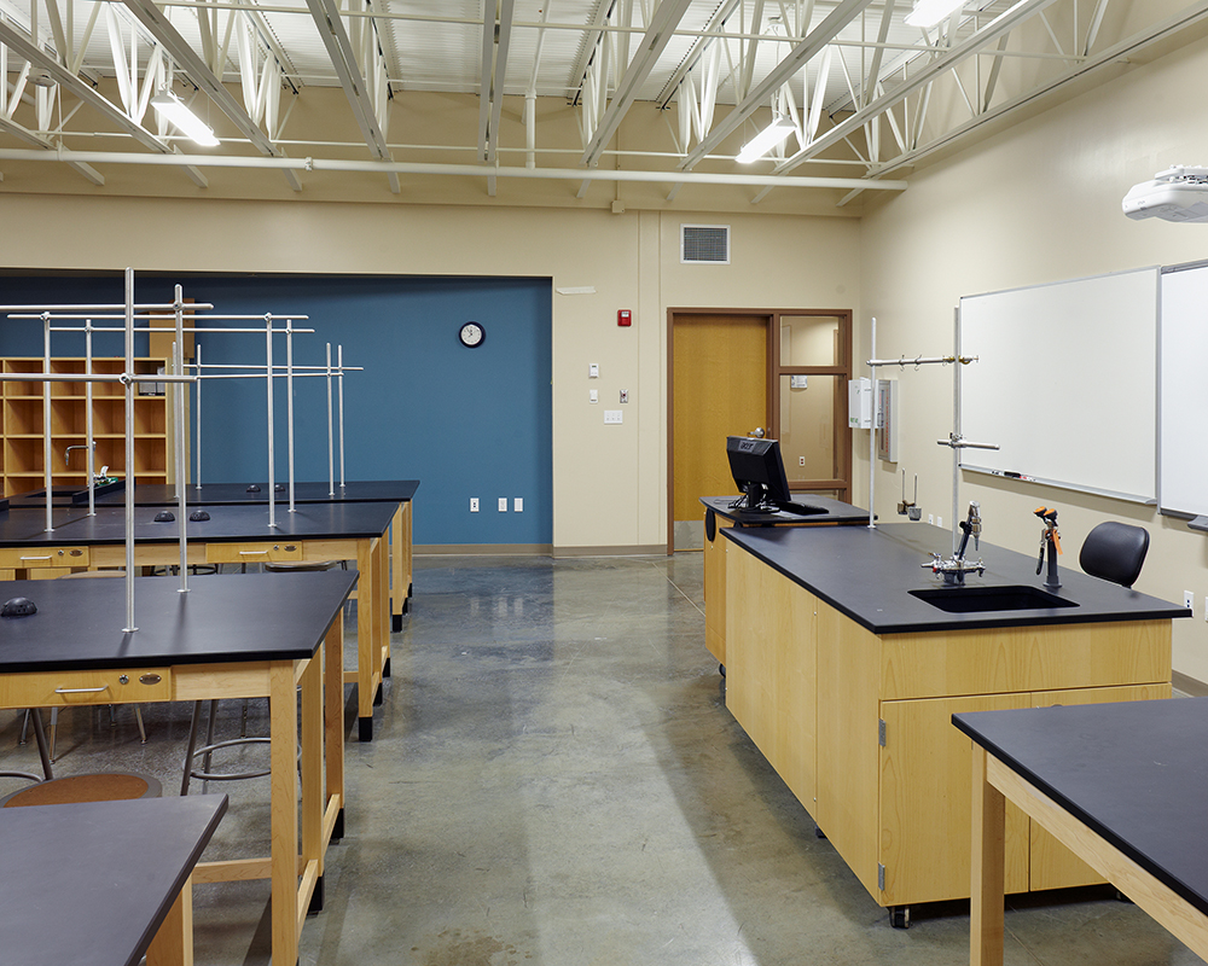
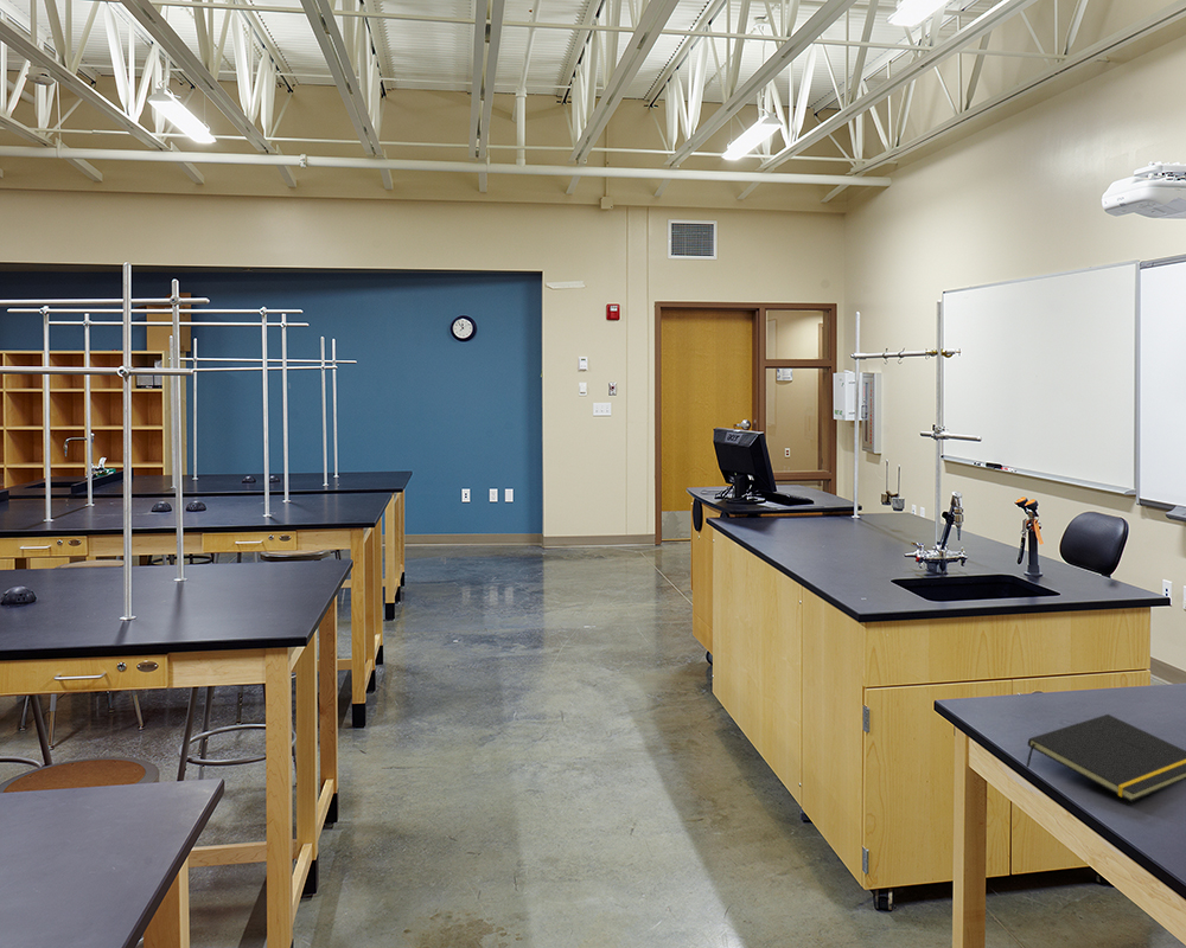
+ notepad (1117, 754)
